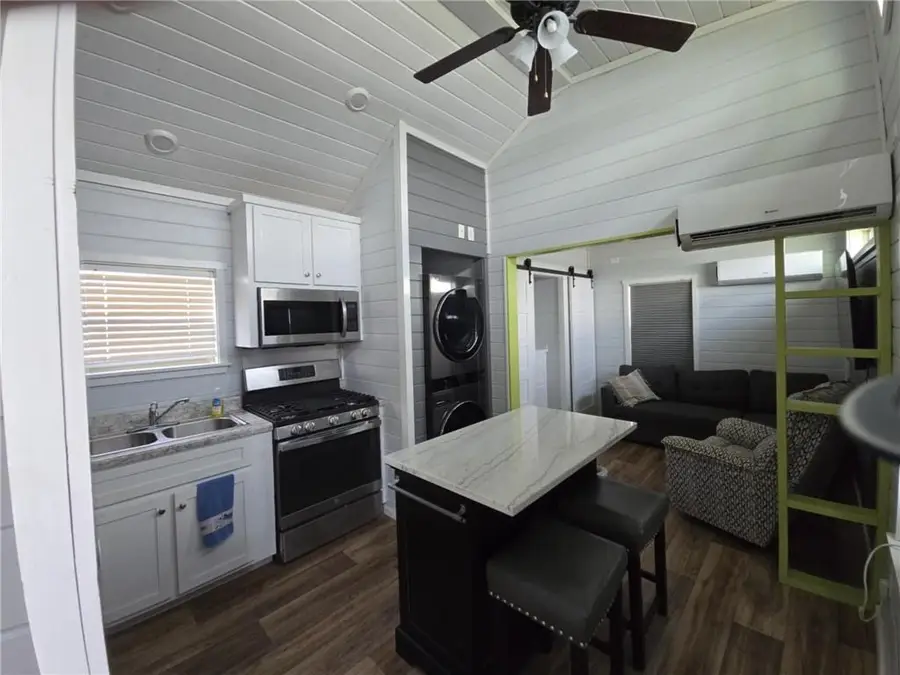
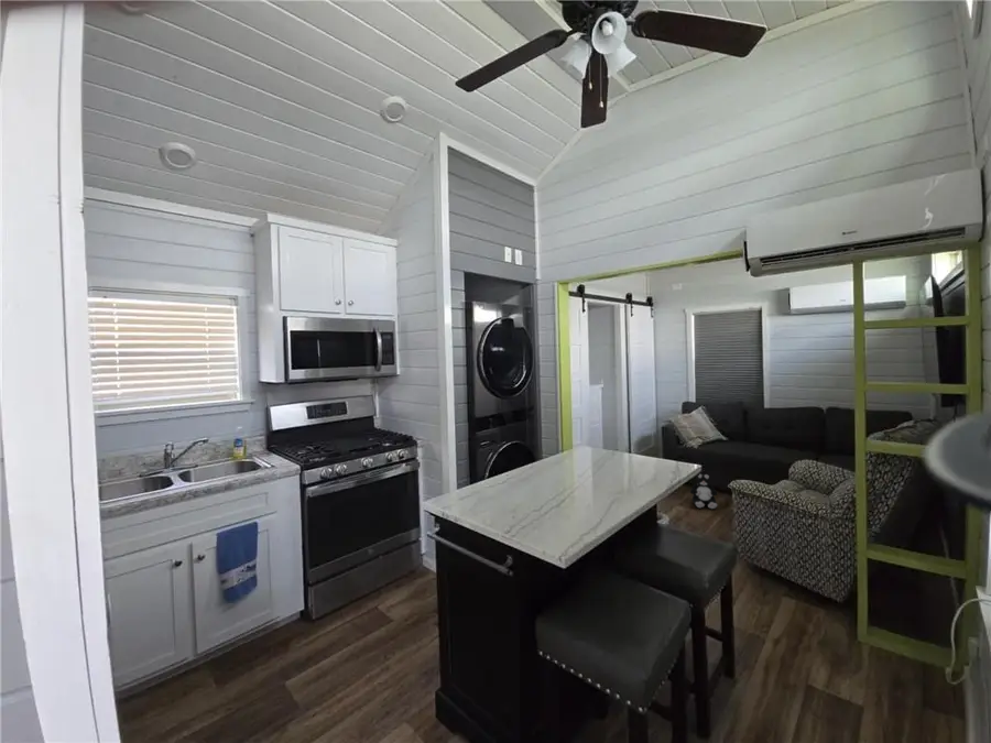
+ plush toy (704, 490)
